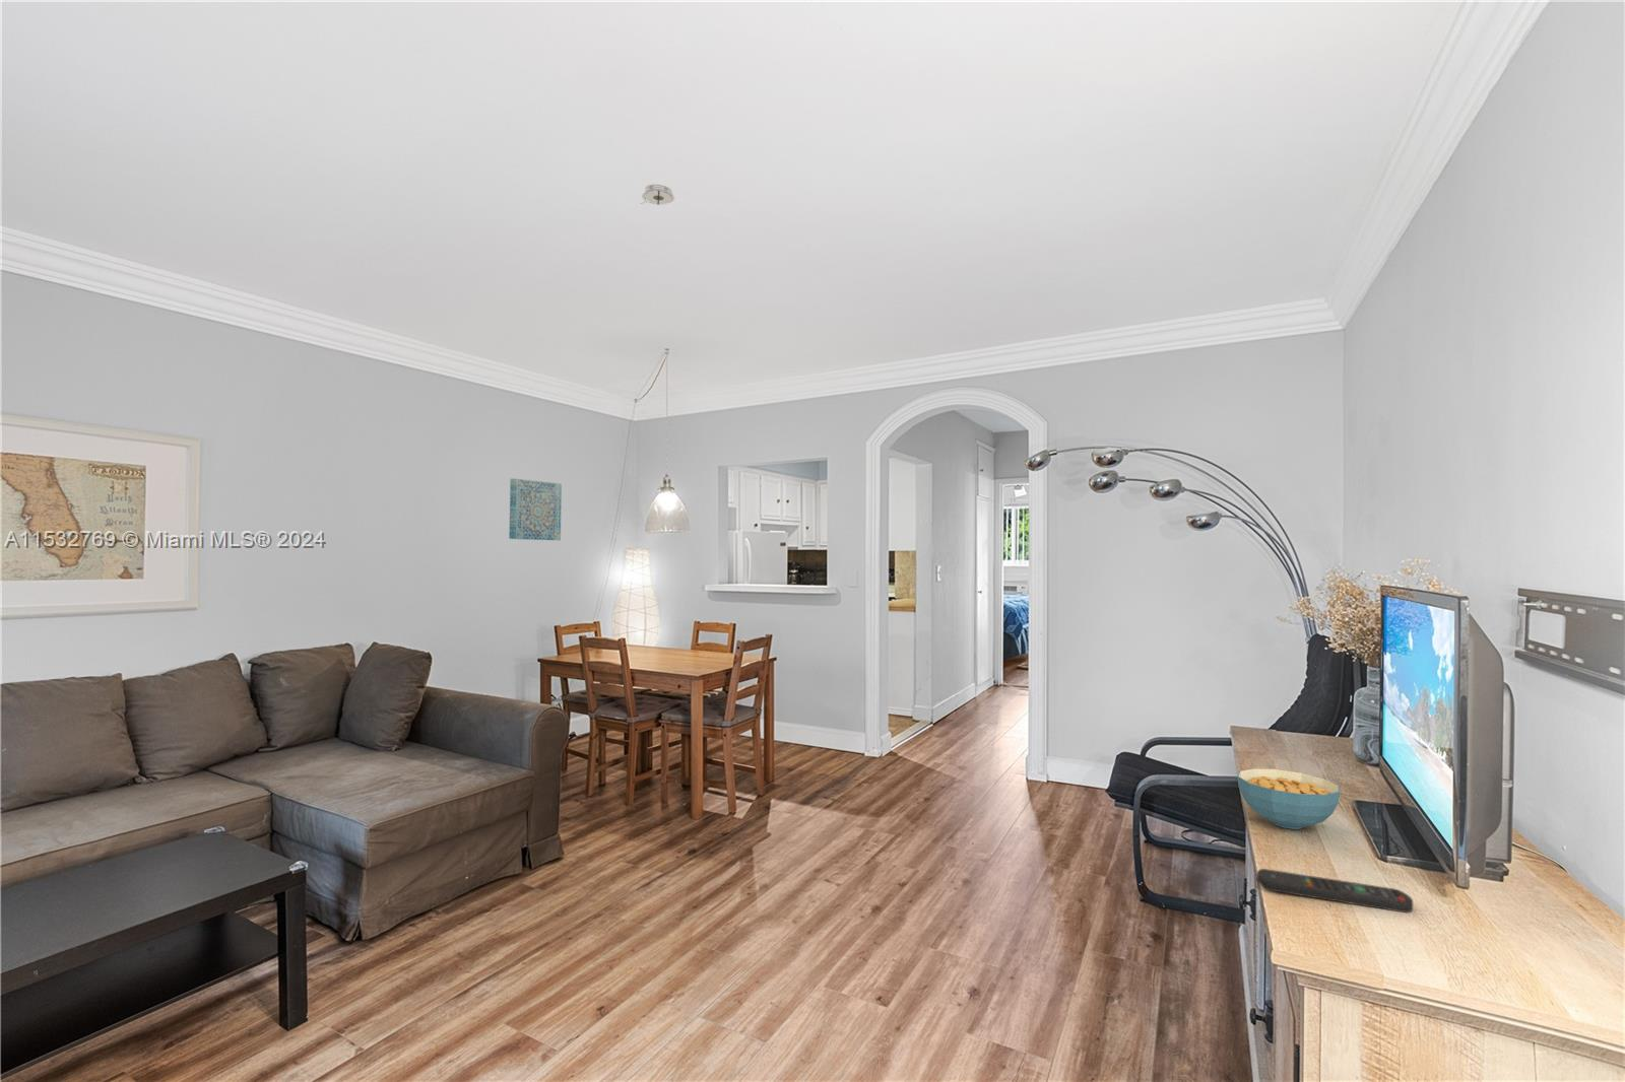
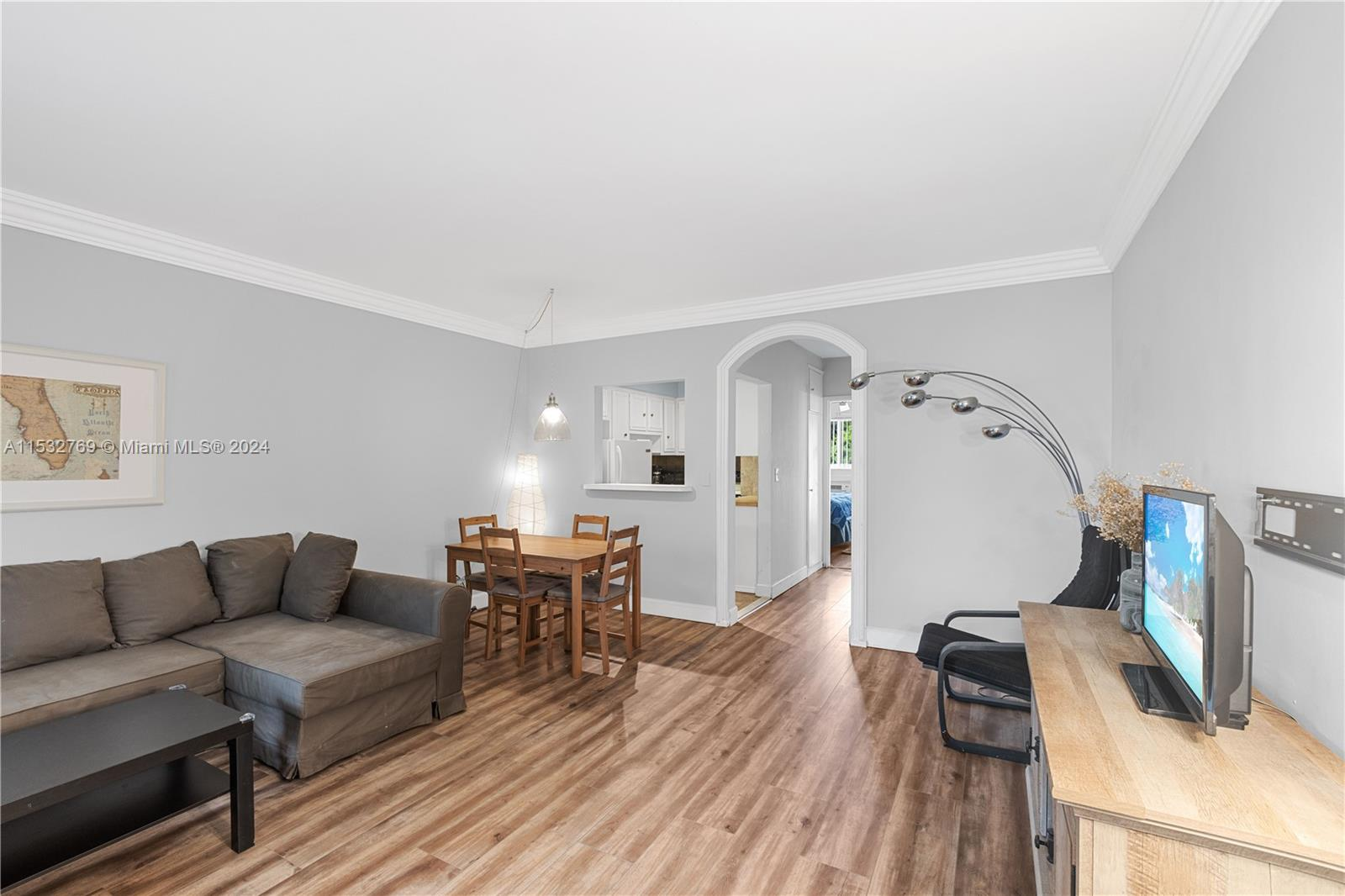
- smoke detector (657, 194)
- remote control (1331, 888)
- wall art (535, 510)
- cereal bowl (1287, 802)
